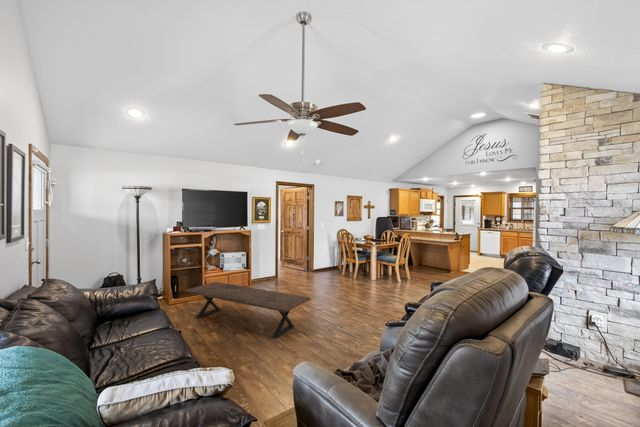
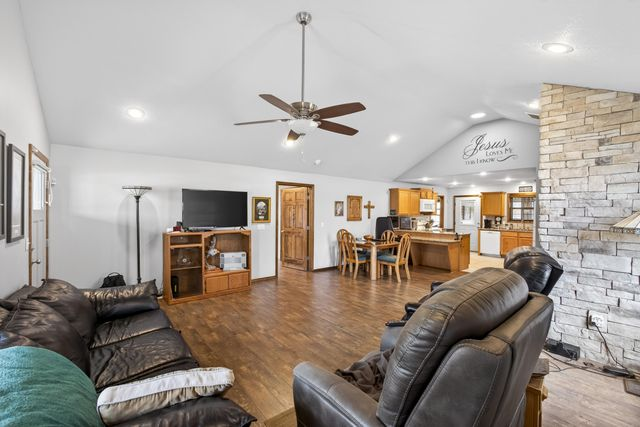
- coffee table (246, 304)
